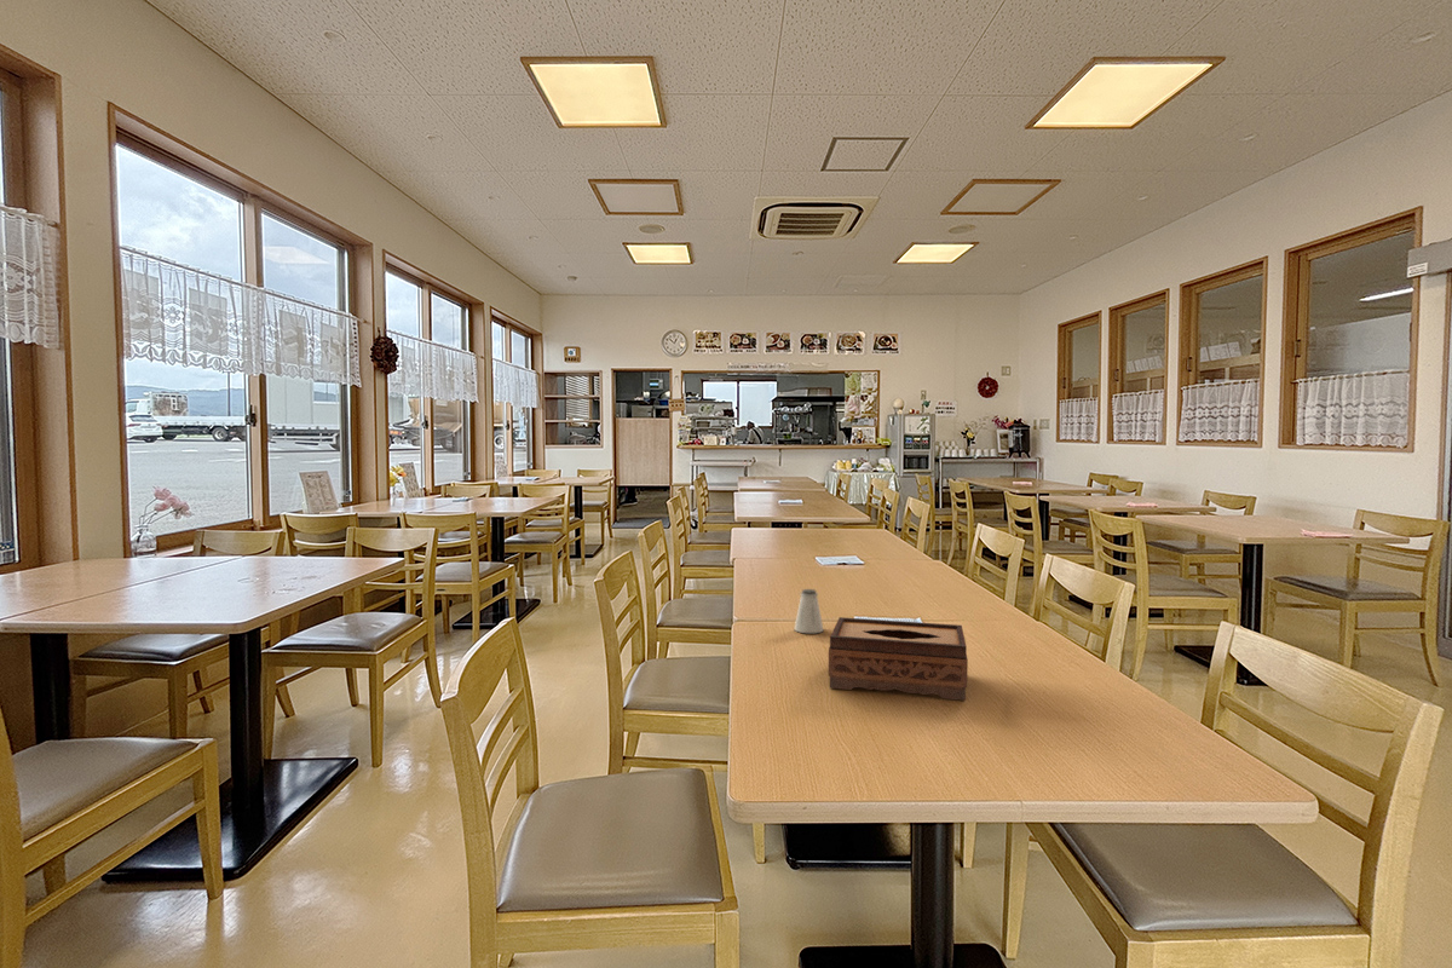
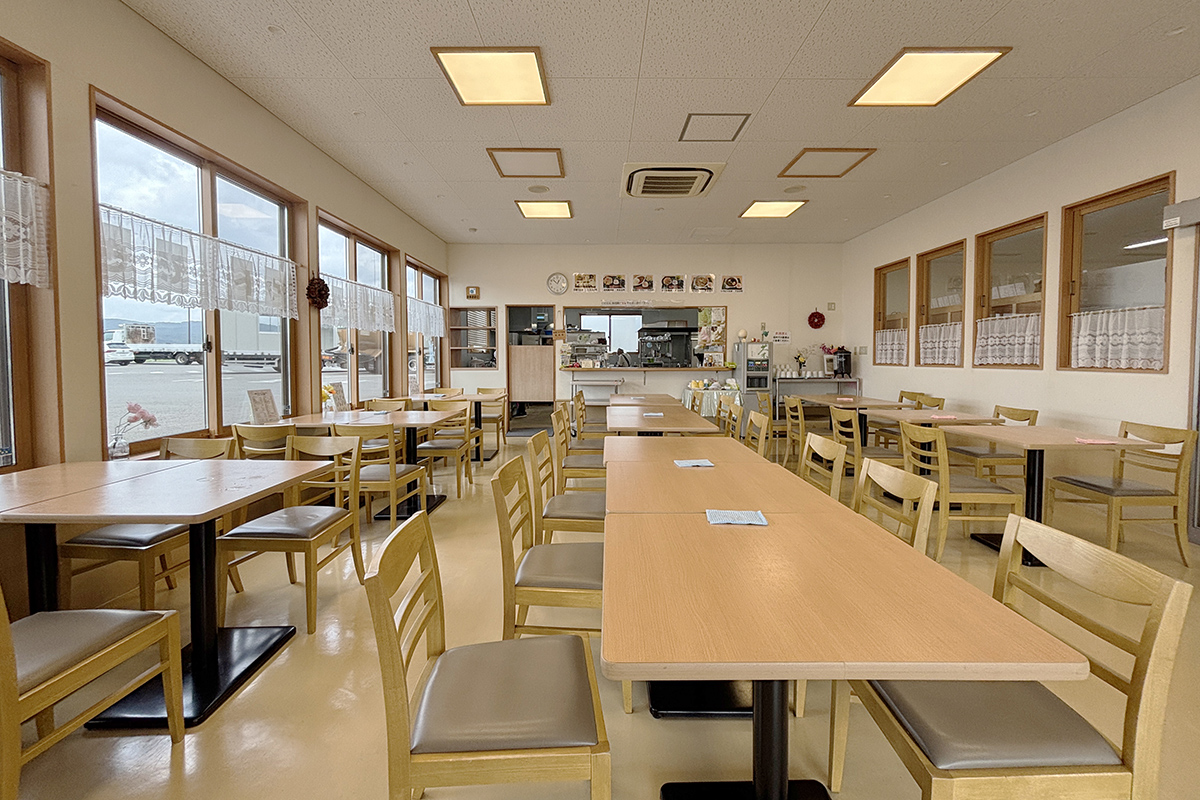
- saltshaker (808, 610)
- tissue box (897, 655)
